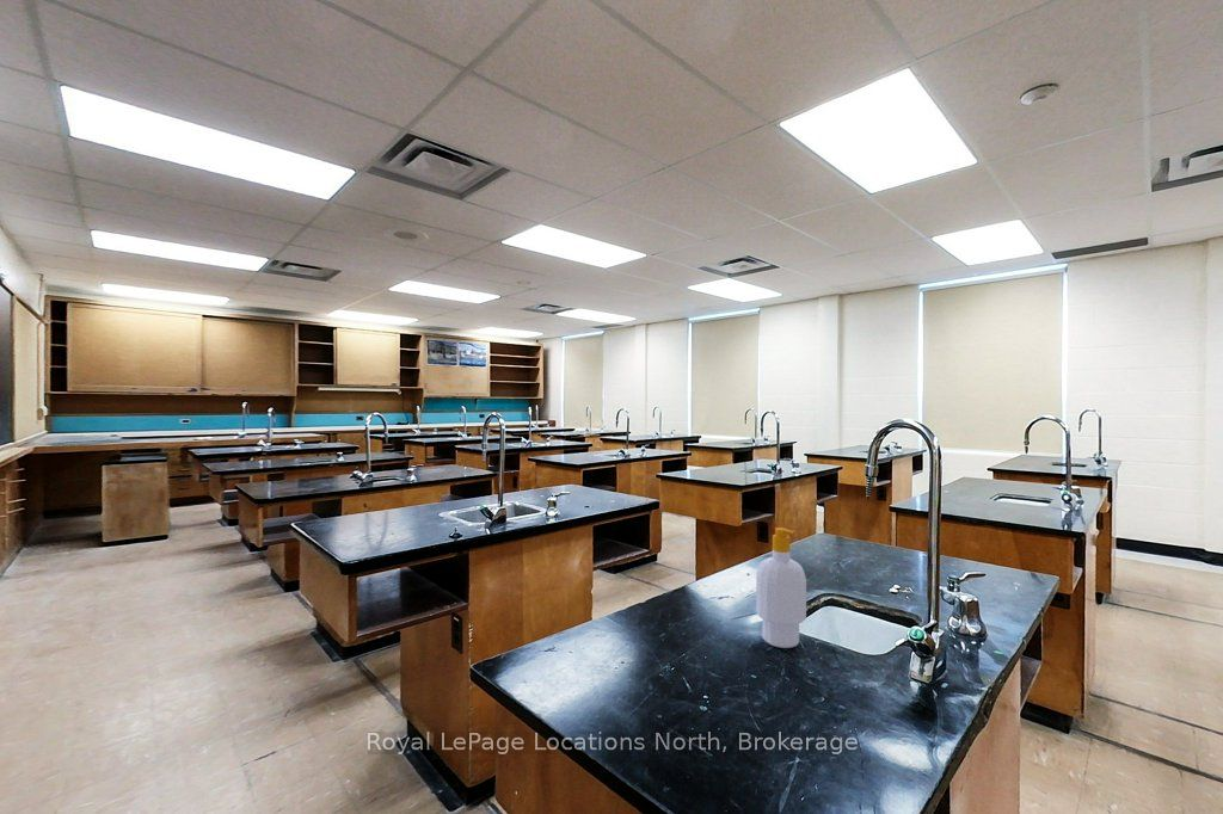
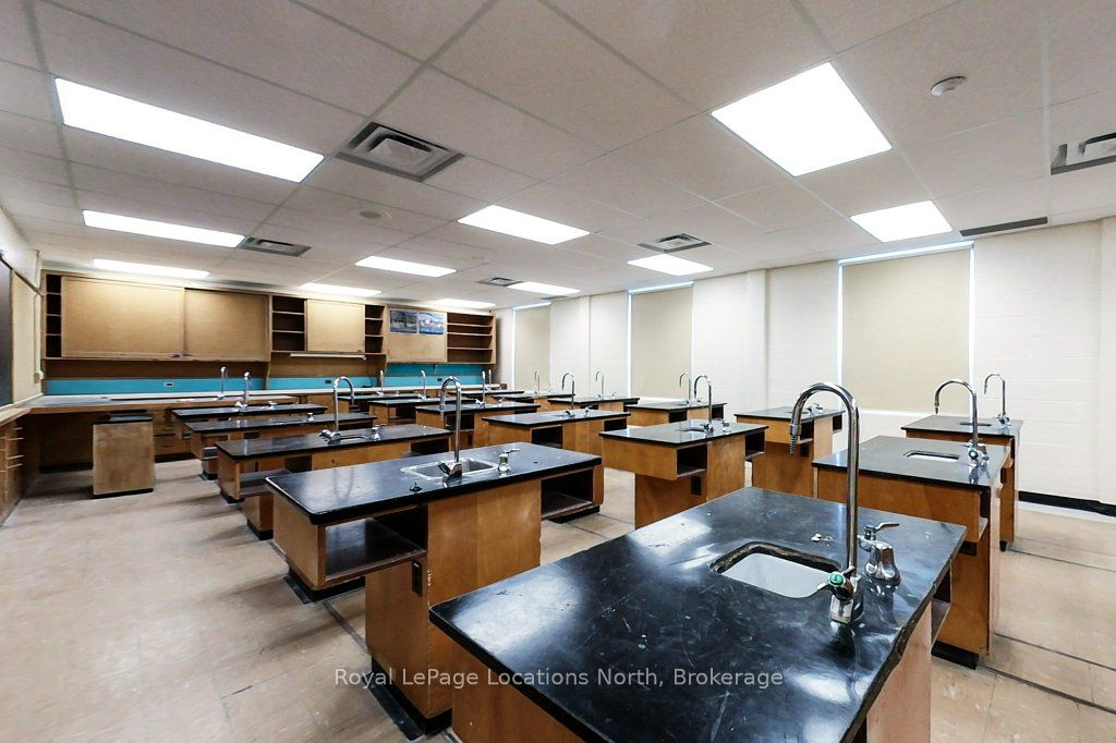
- soap bottle (780, 585)
